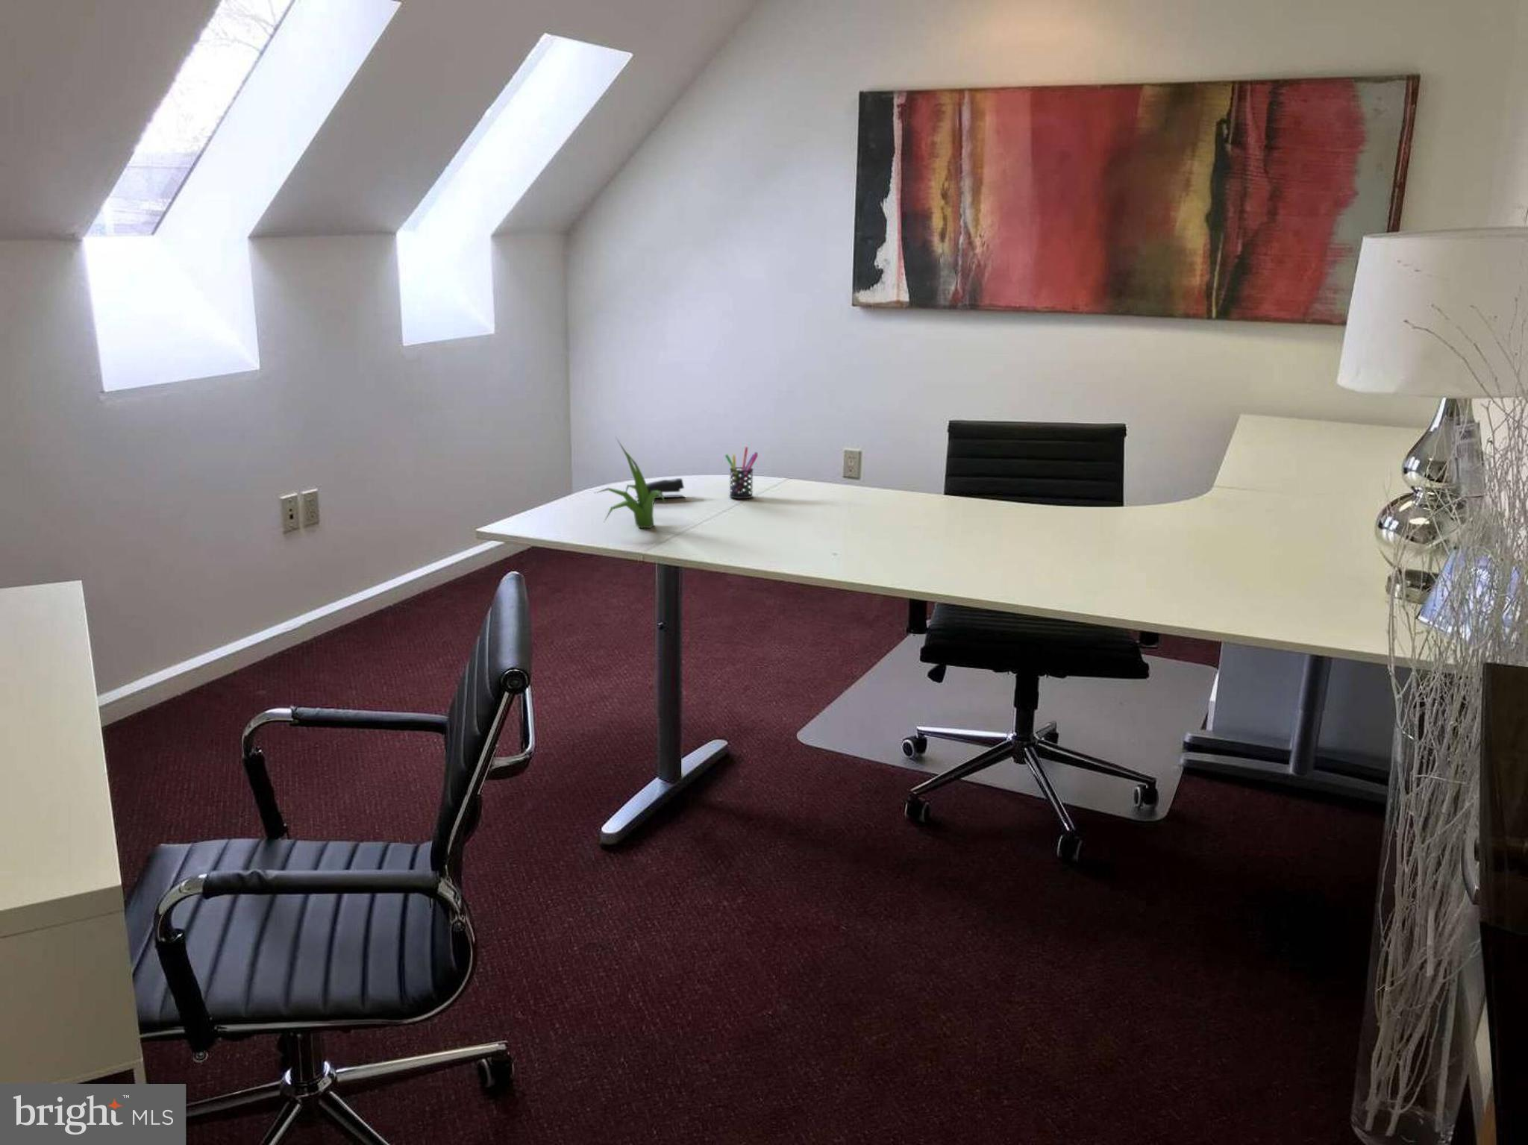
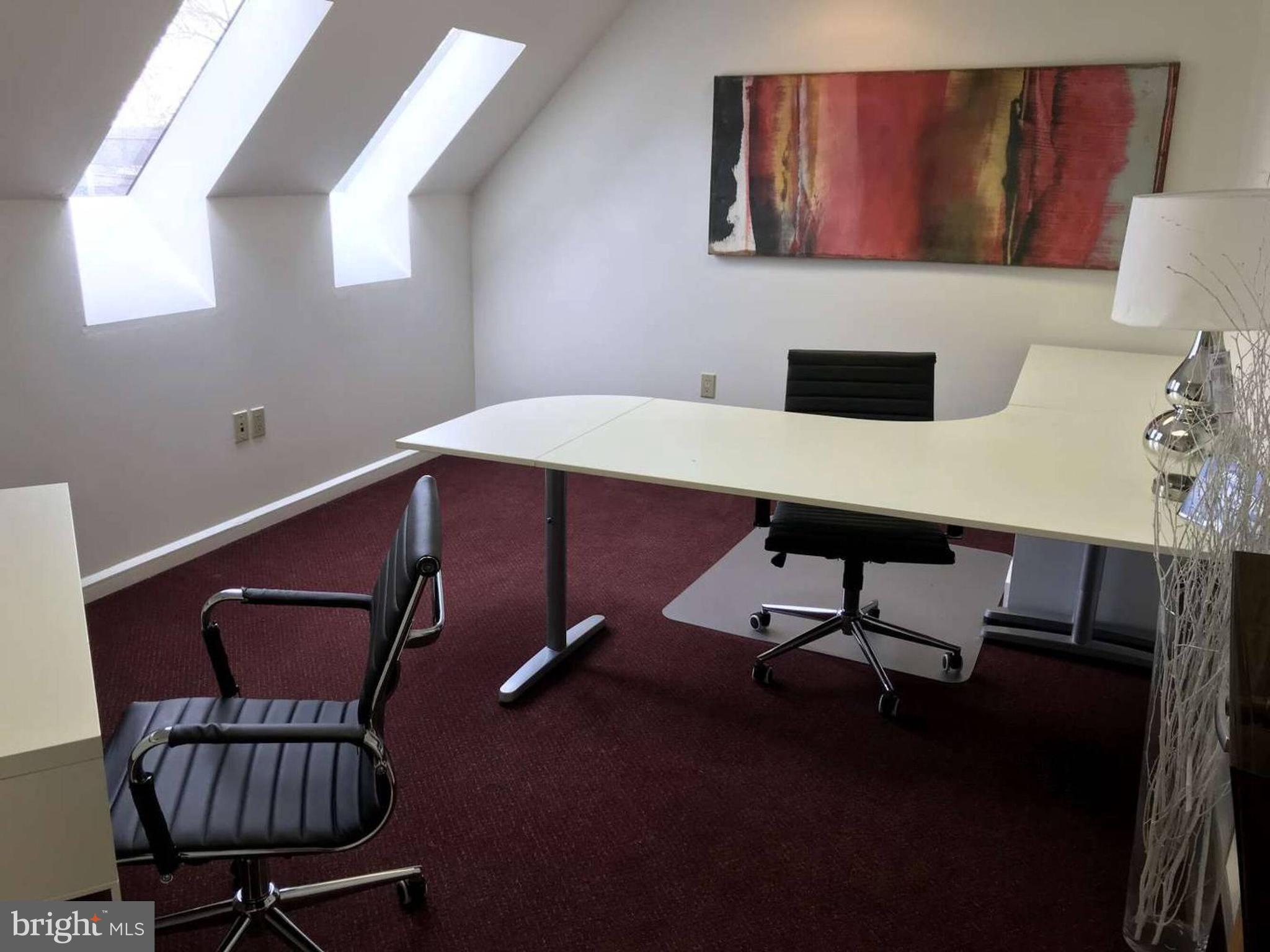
- pen holder (740, 471)
- stapler (659, 488)
- plant (627, 485)
